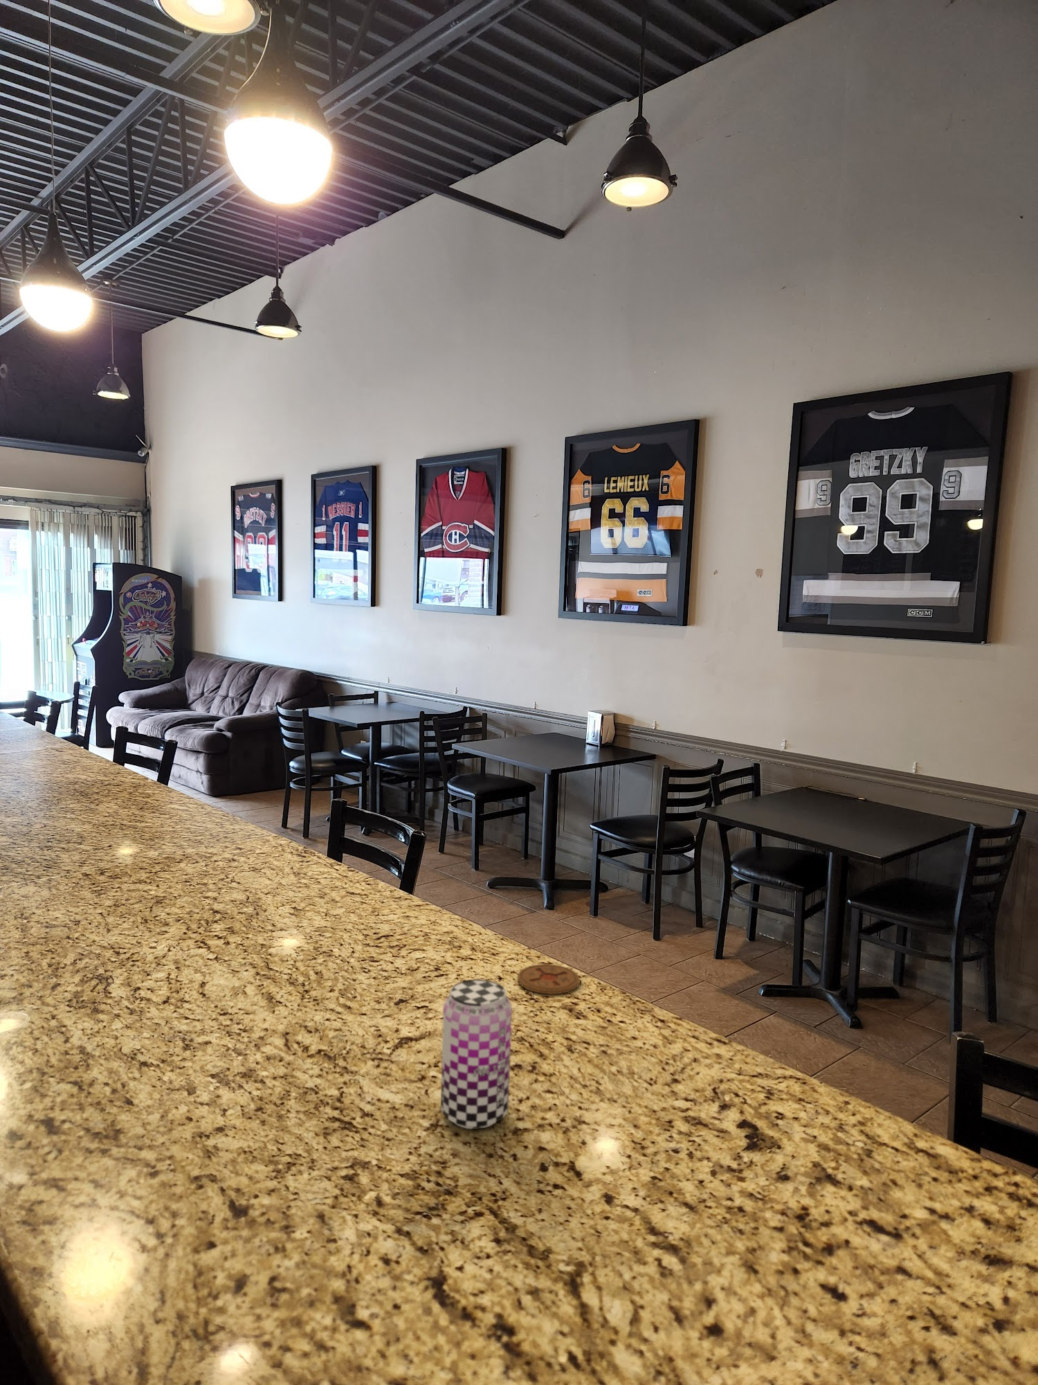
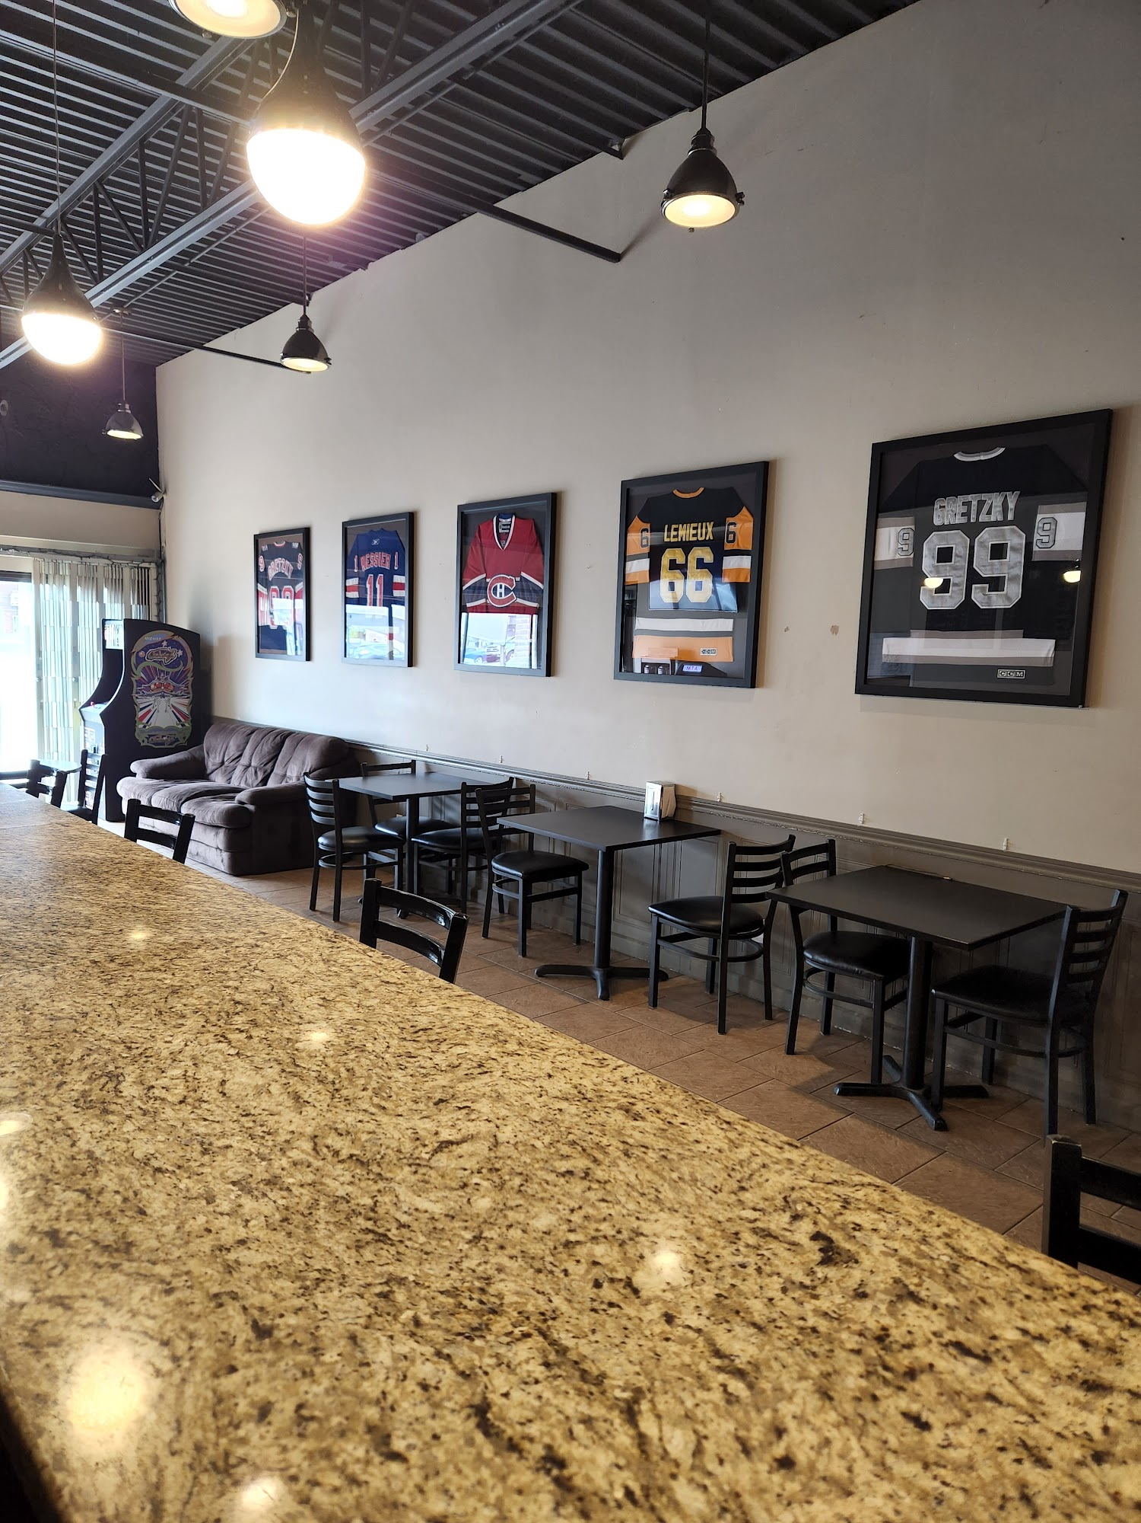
- coaster (548, 978)
- beer can (476, 1052)
